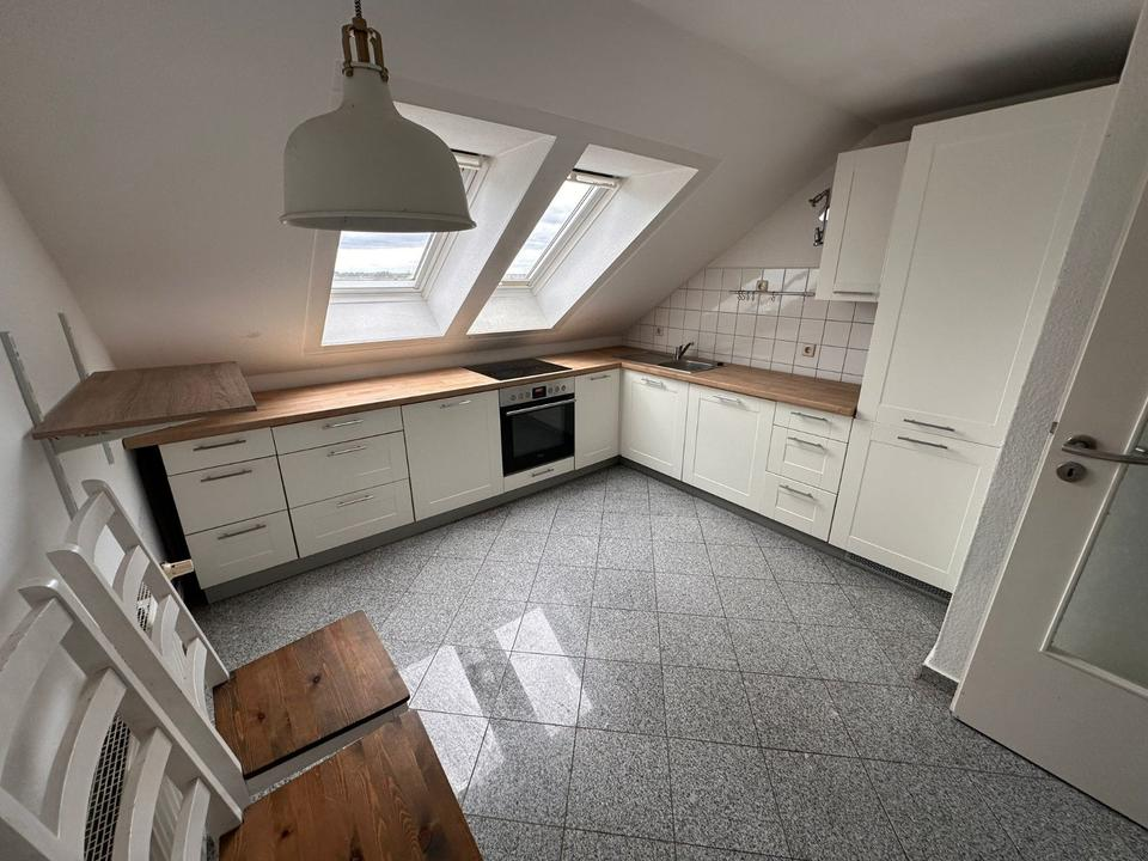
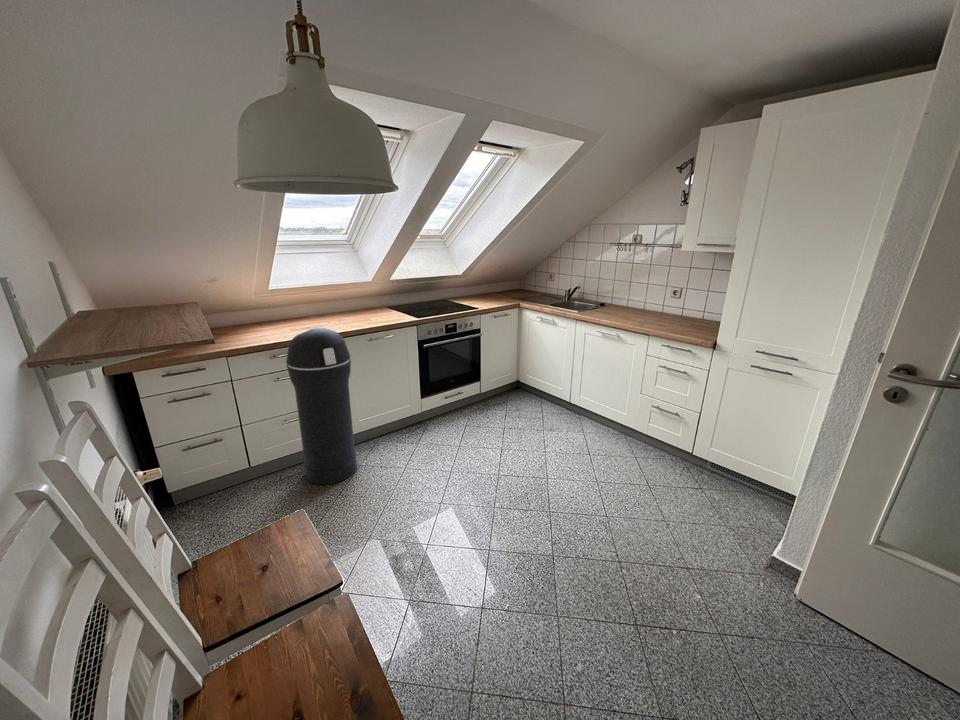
+ trash can (324, 403)
